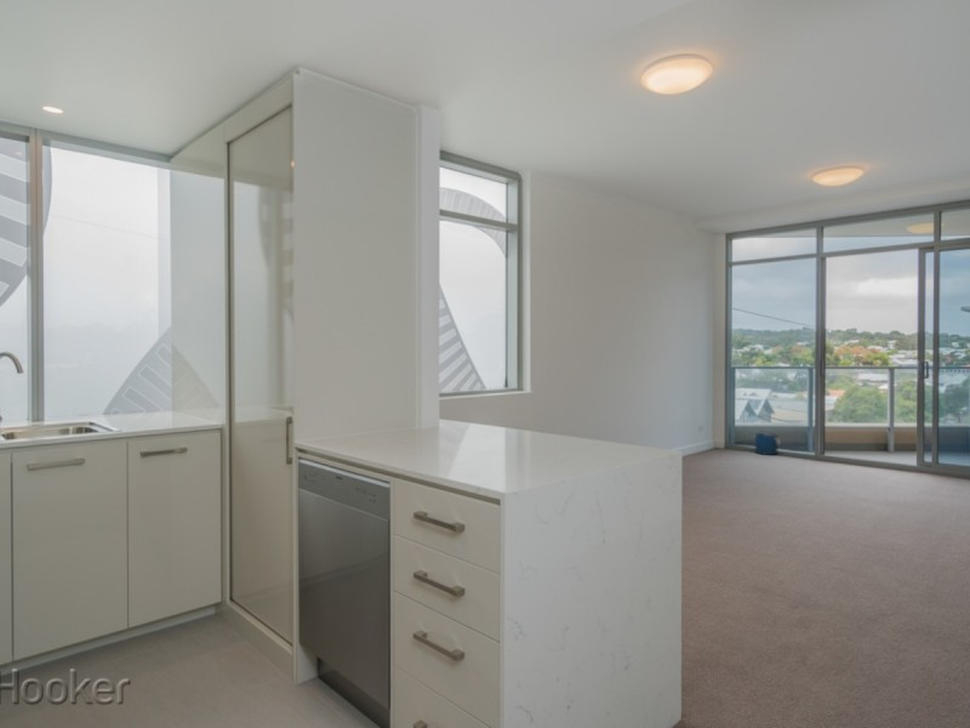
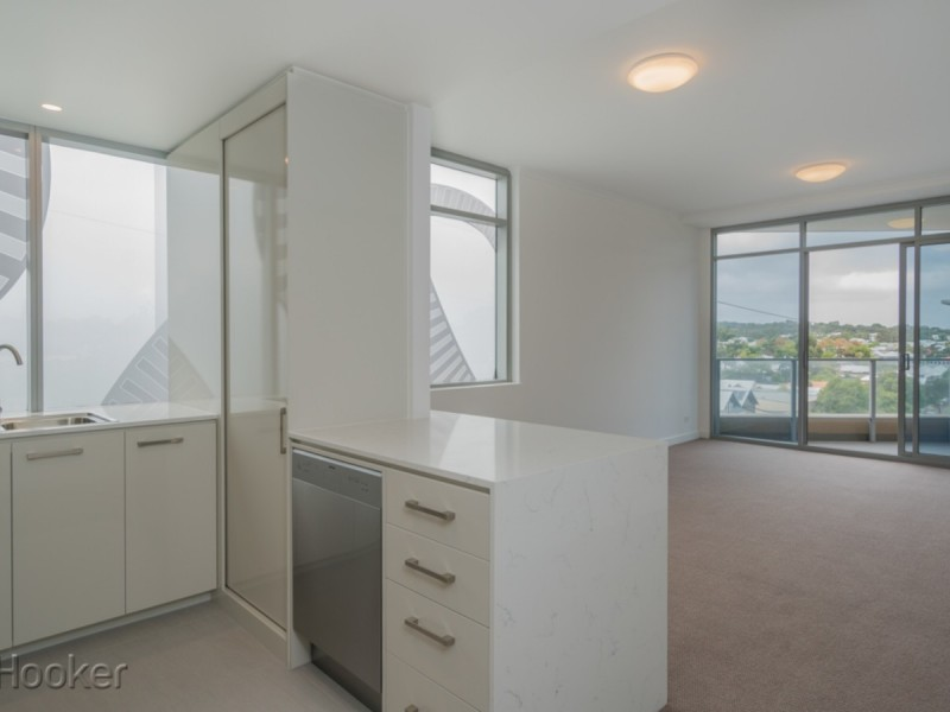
- bucket (766, 443)
